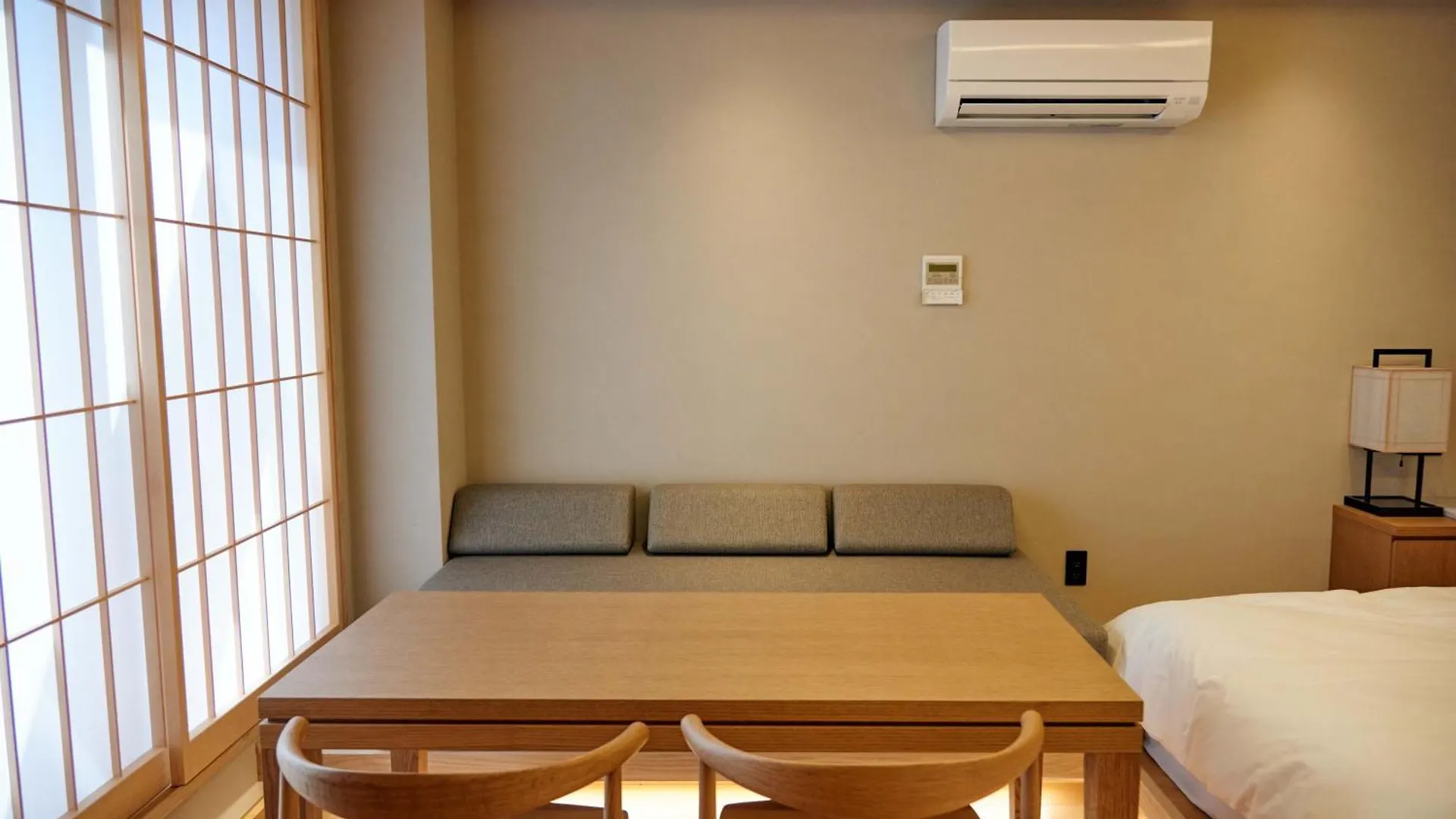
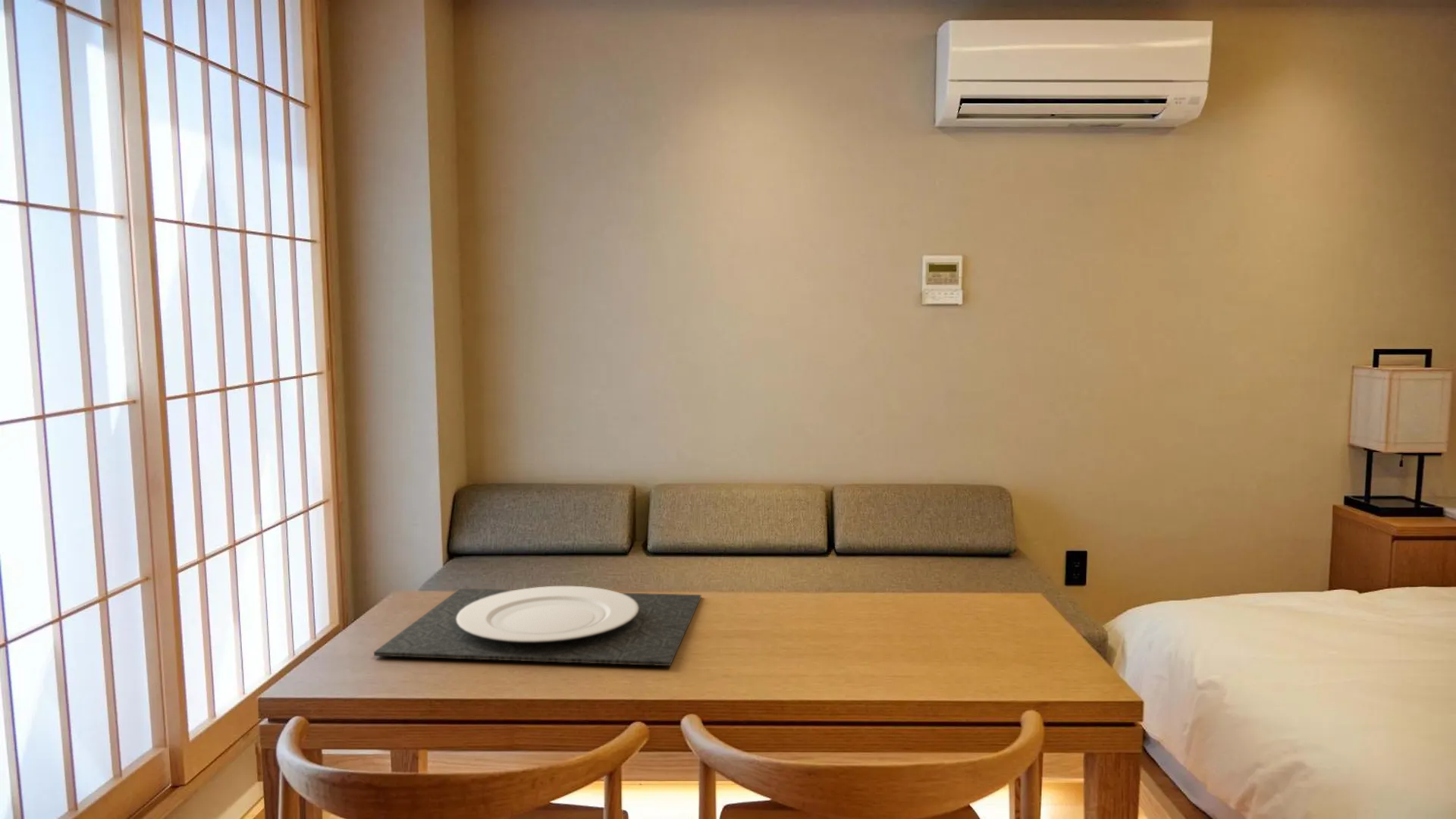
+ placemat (552, 616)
